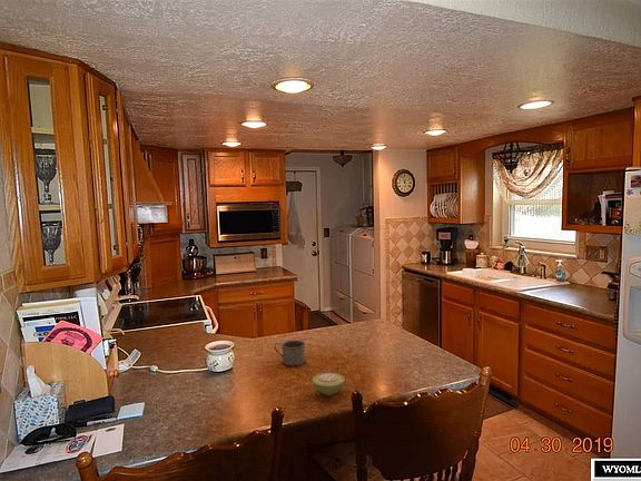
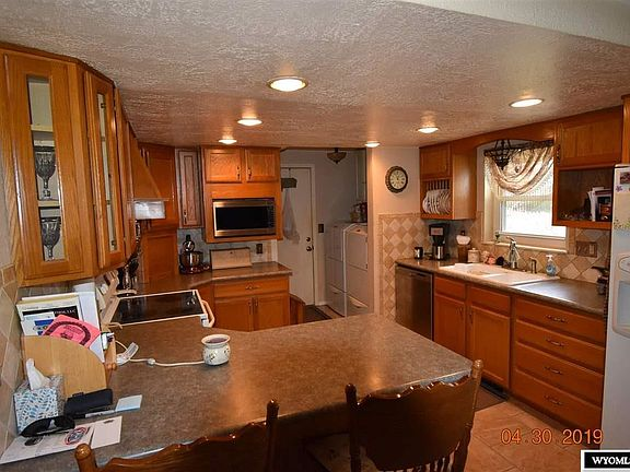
- mug (292, 352)
- sugar bowl (328, 383)
